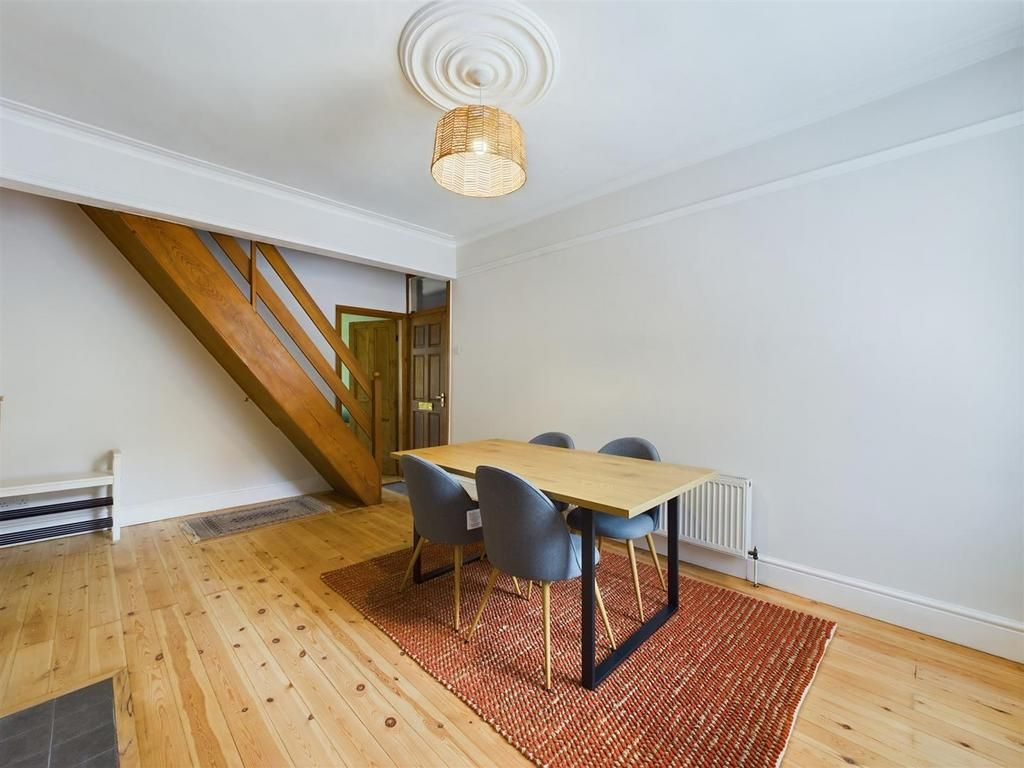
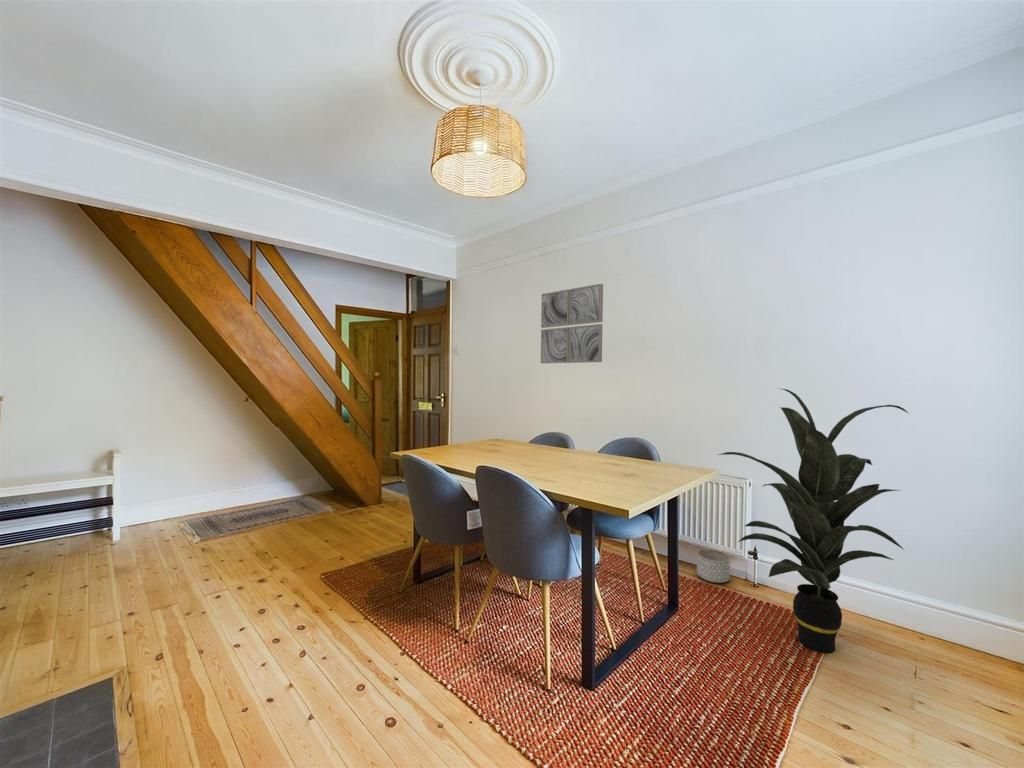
+ wall art (570, 327)
+ planter (713, 566)
+ indoor plant (809, 513)
